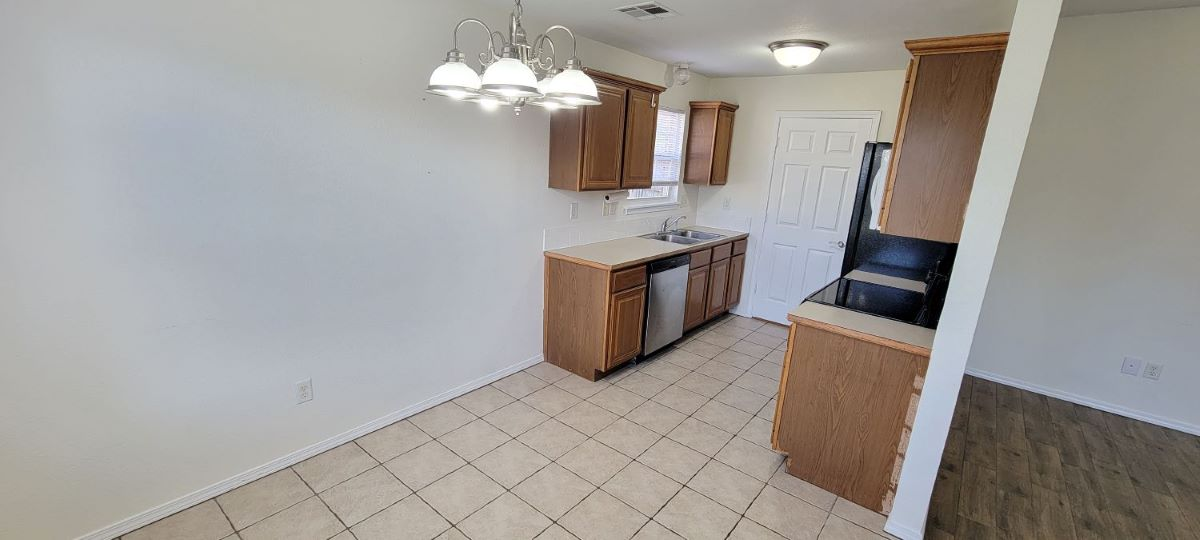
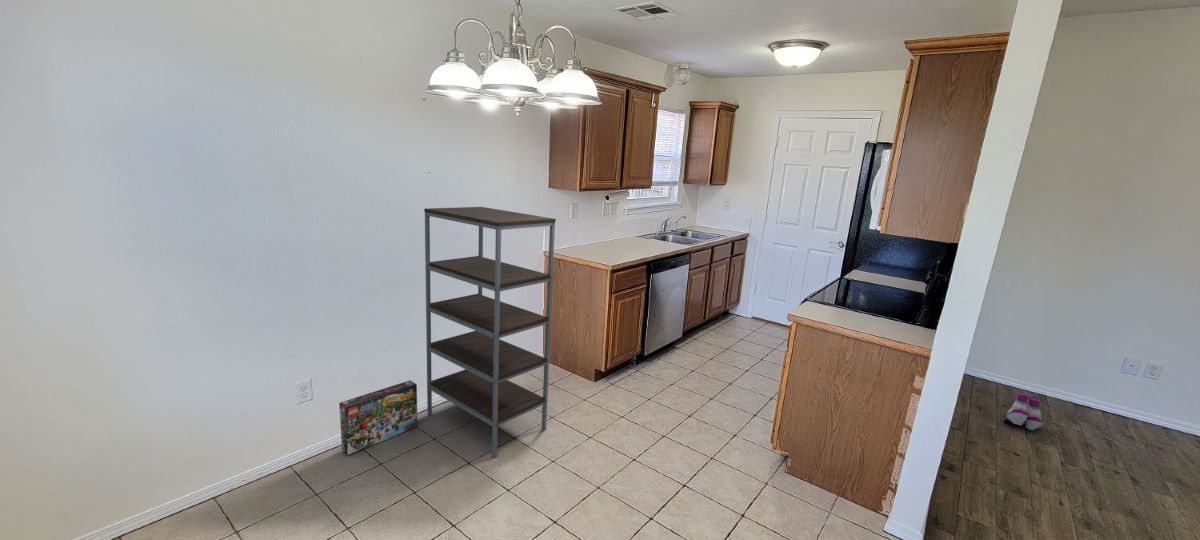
+ boots (1024, 409)
+ box (380, 415)
+ shelving unit (487, 322)
